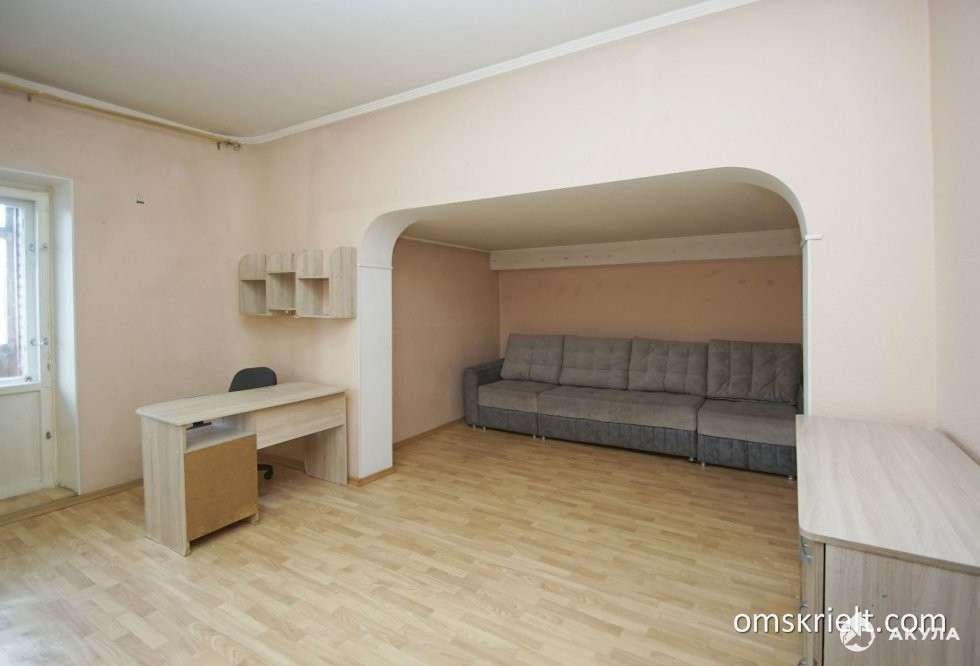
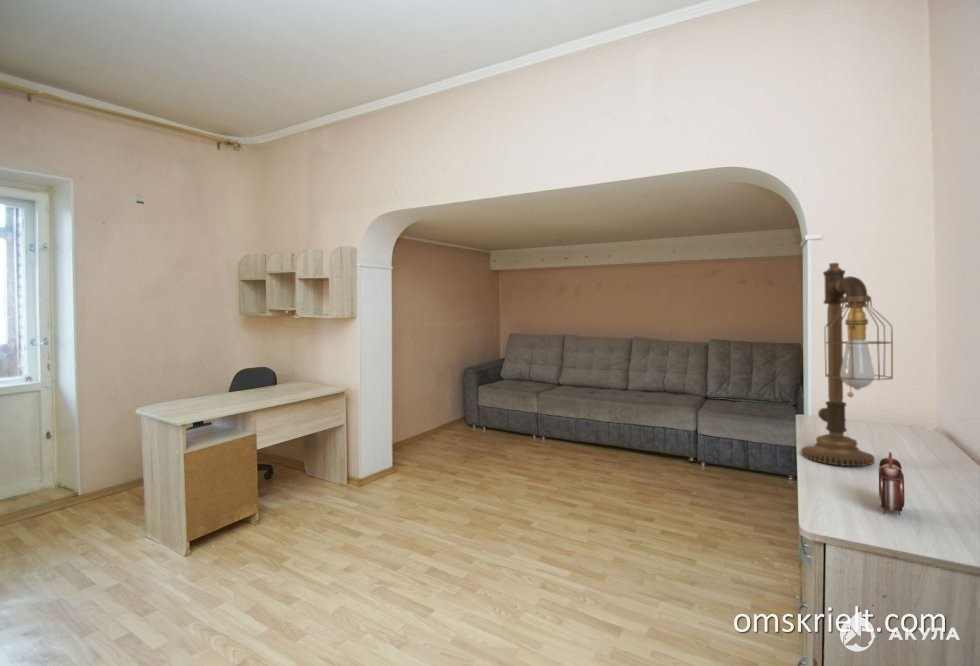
+ alarm clock (891, 482)
+ desk lamp (845, 362)
